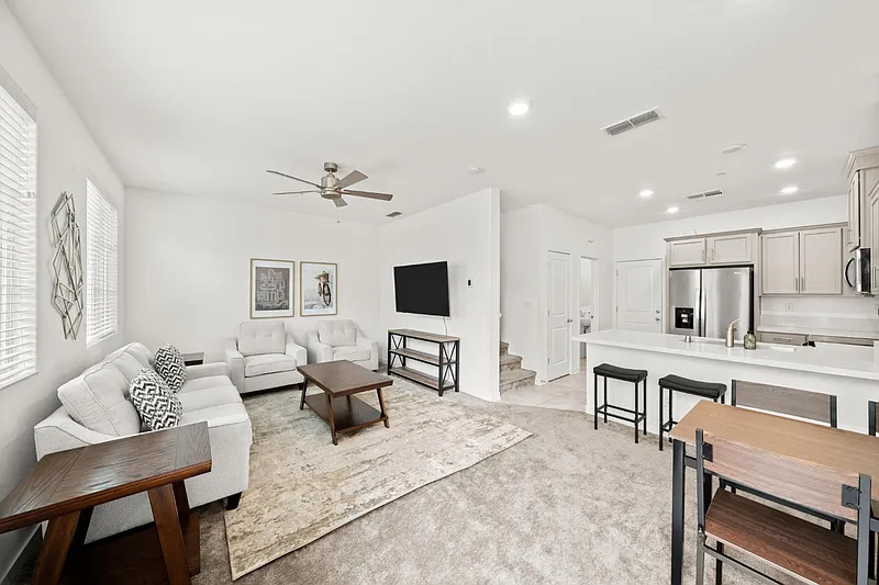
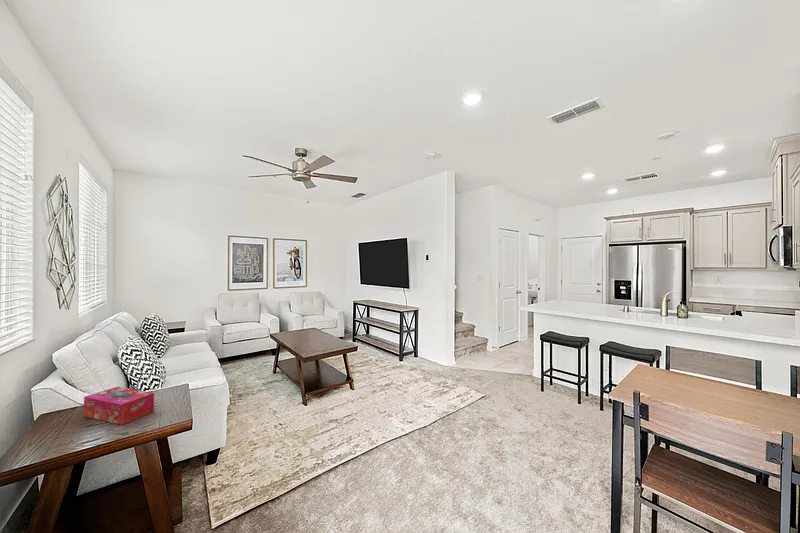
+ tissue box (119, 404)
